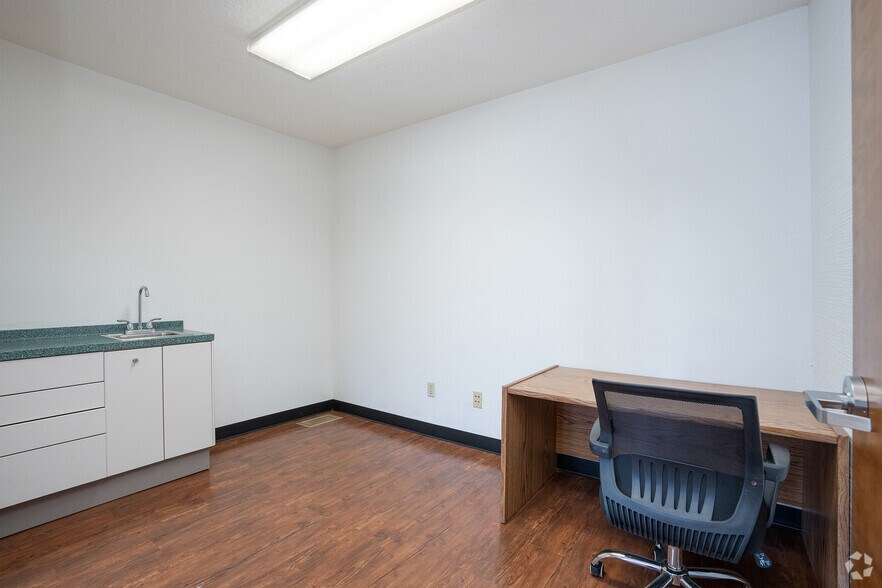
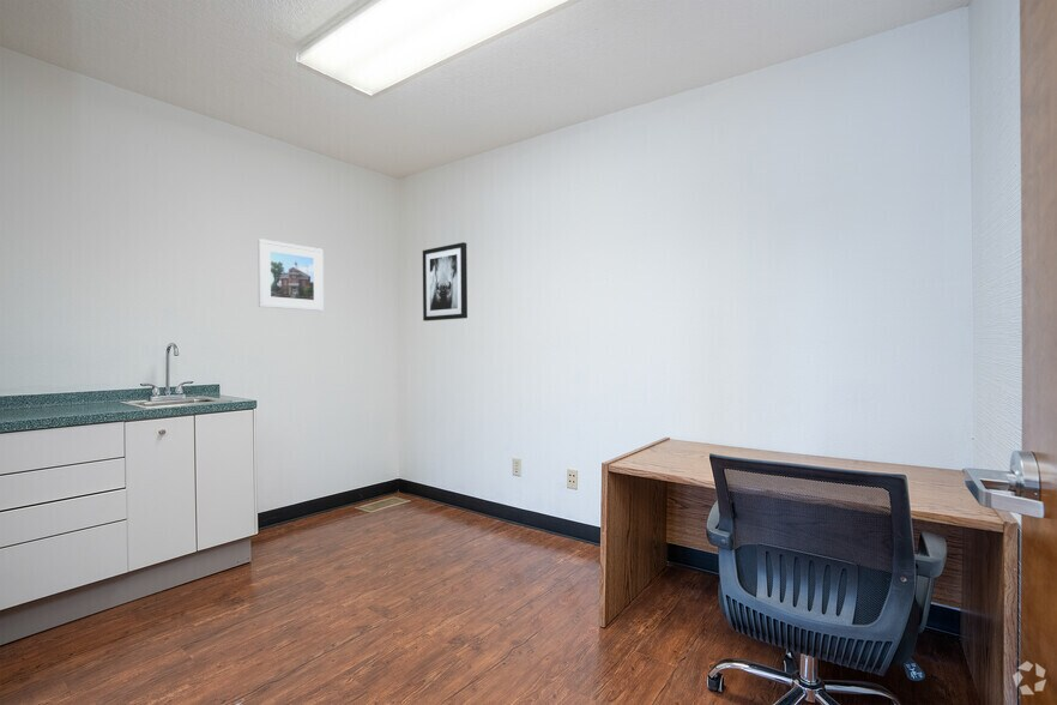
+ wall art (443, 283)
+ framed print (292, 276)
